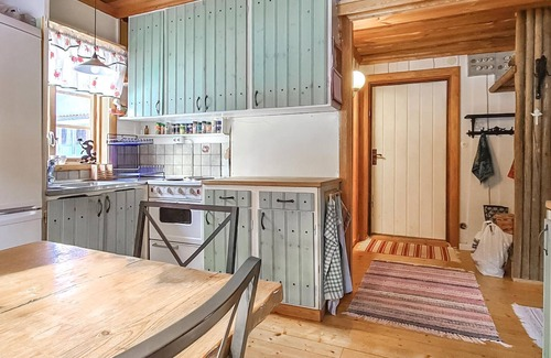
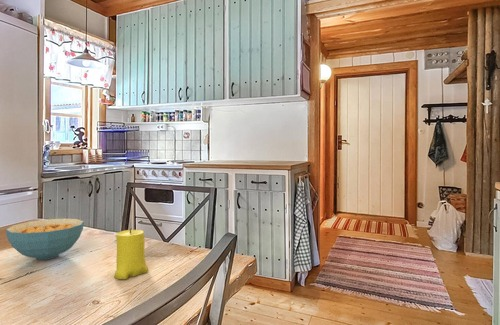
+ cereal bowl (47, 240)
+ candle (128, 249)
